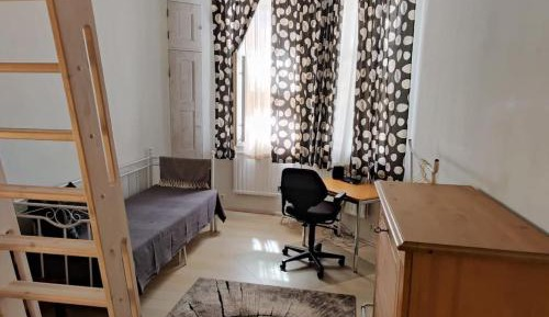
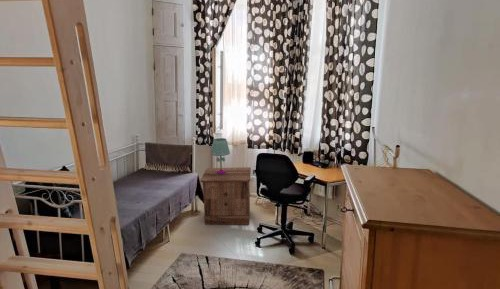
+ table lamp (220, 156)
+ nightstand (227, 195)
